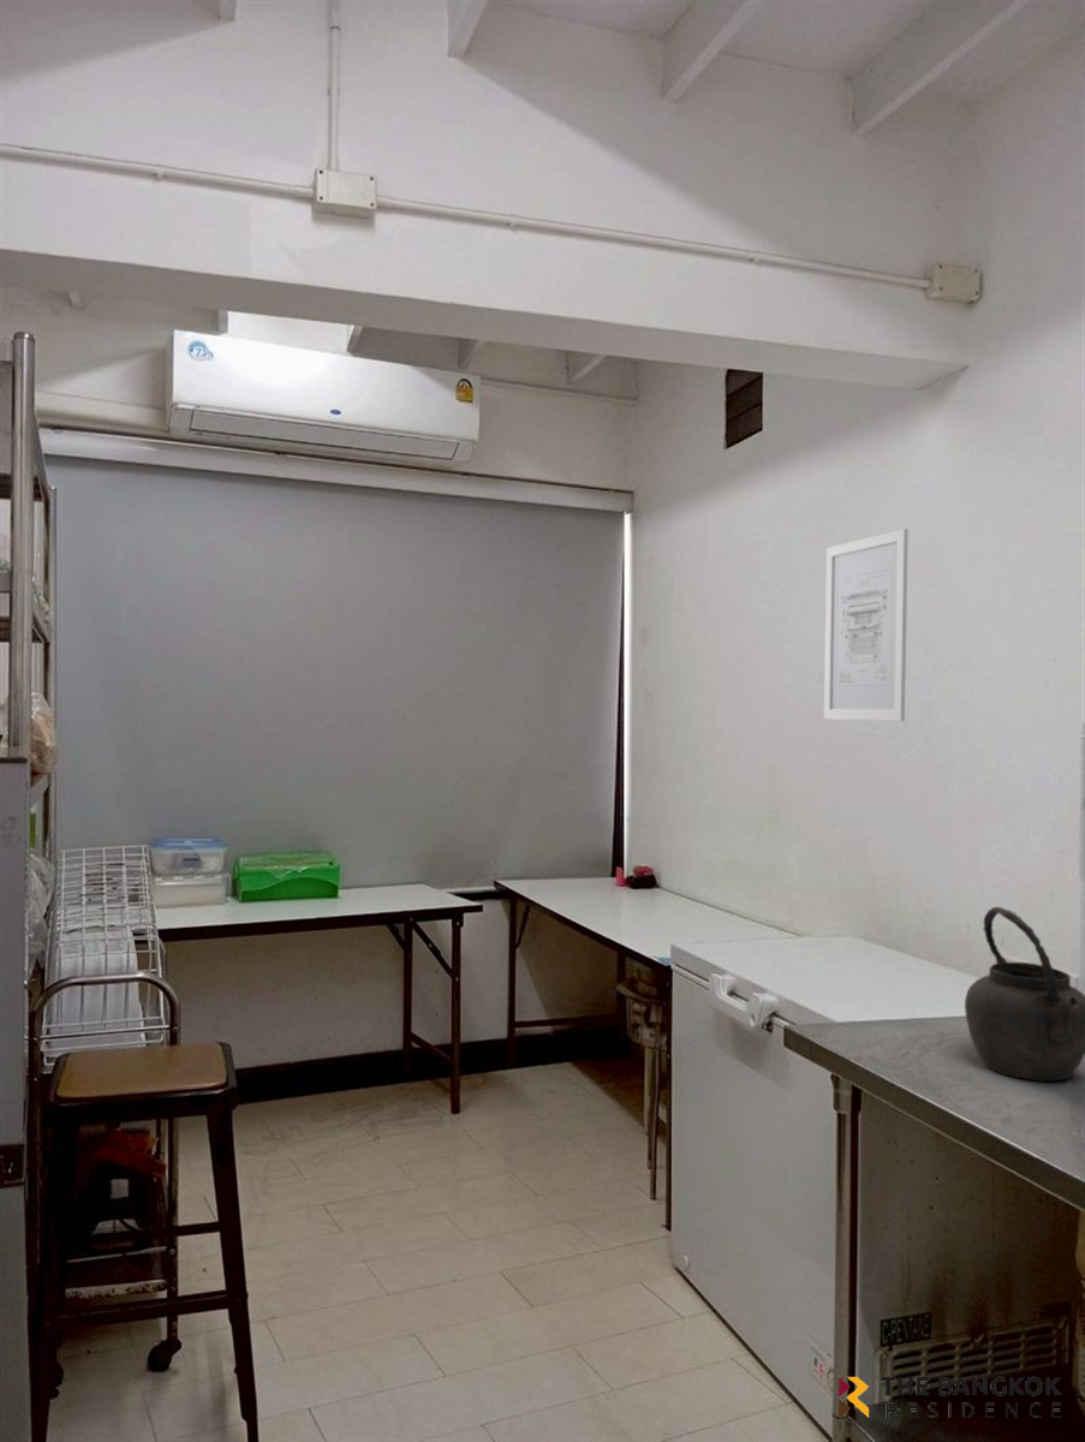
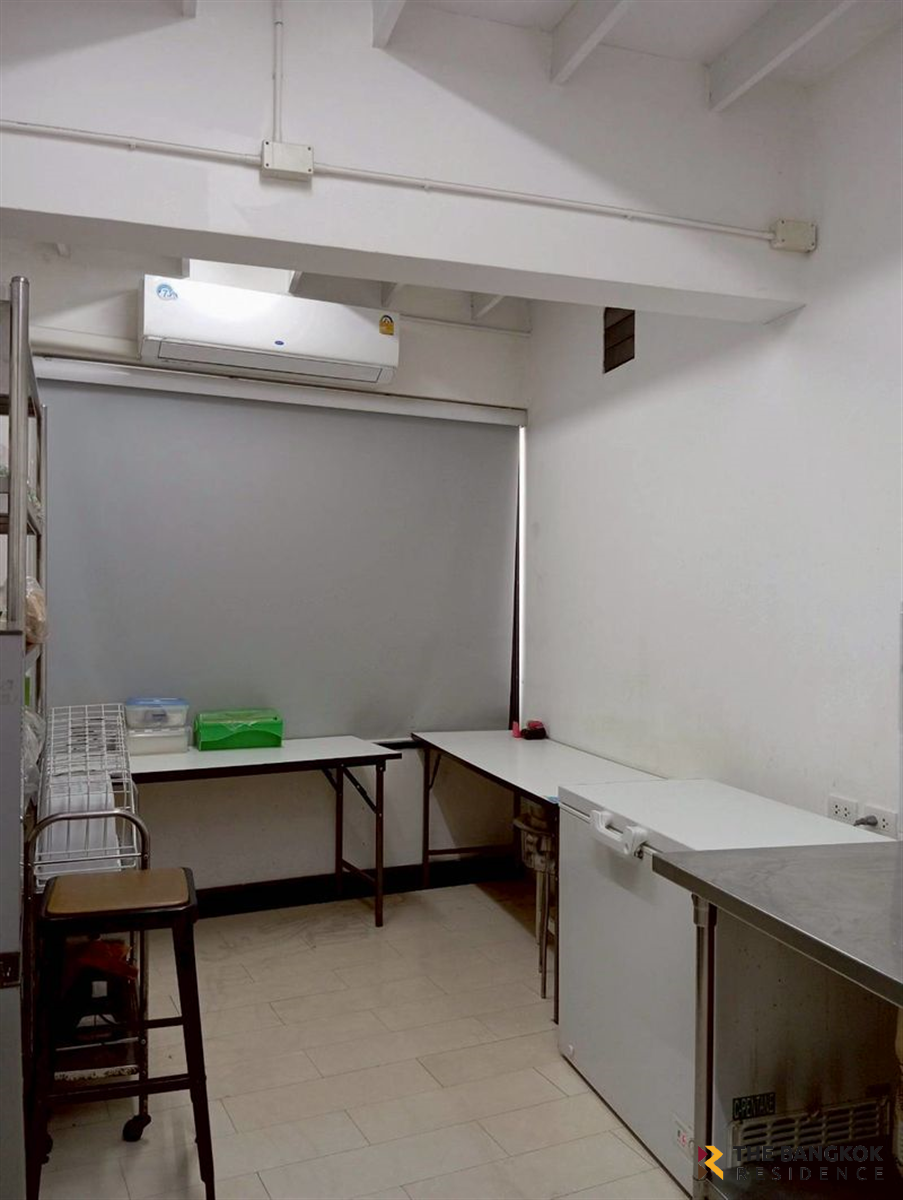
- wall art (863, 628)
- kettle (1030, 993)
